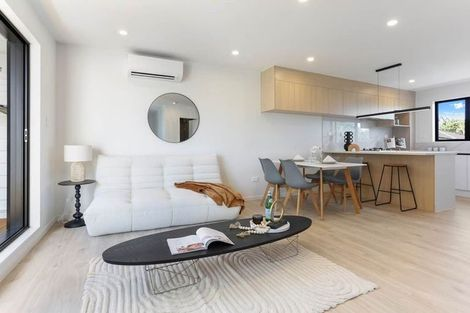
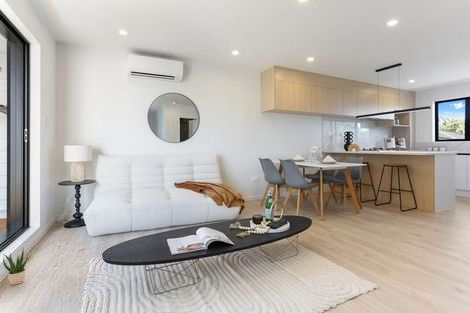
+ potted plant (15, 265)
